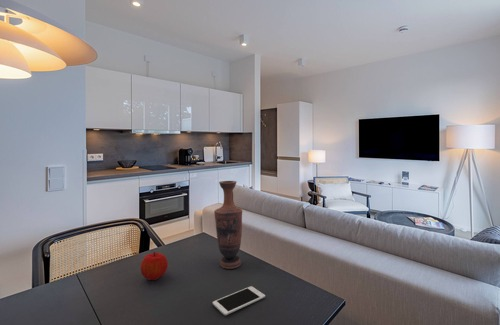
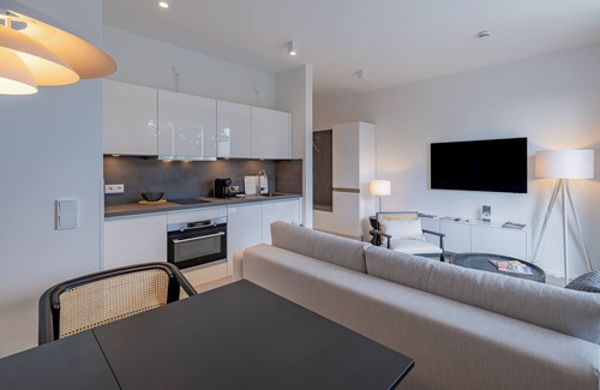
- fruit (154, 265)
- cell phone (239, 299)
- vase (228, 223)
